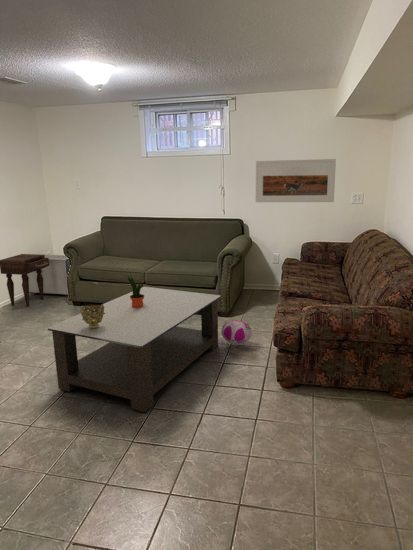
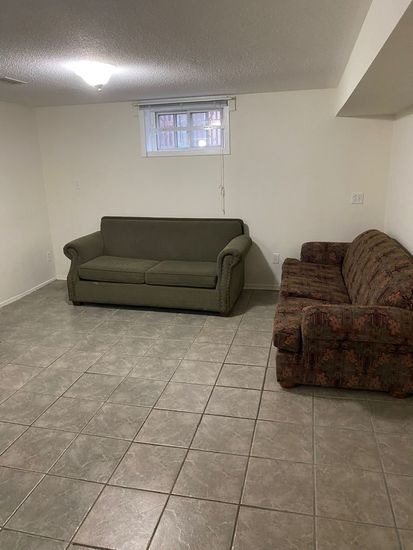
- coffee table (144, 338)
- potted plant (135, 290)
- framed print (294, 181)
- nightstand (28, 280)
- air purifier (51, 274)
- decorative bowl (93, 317)
- ball (236, 333)
